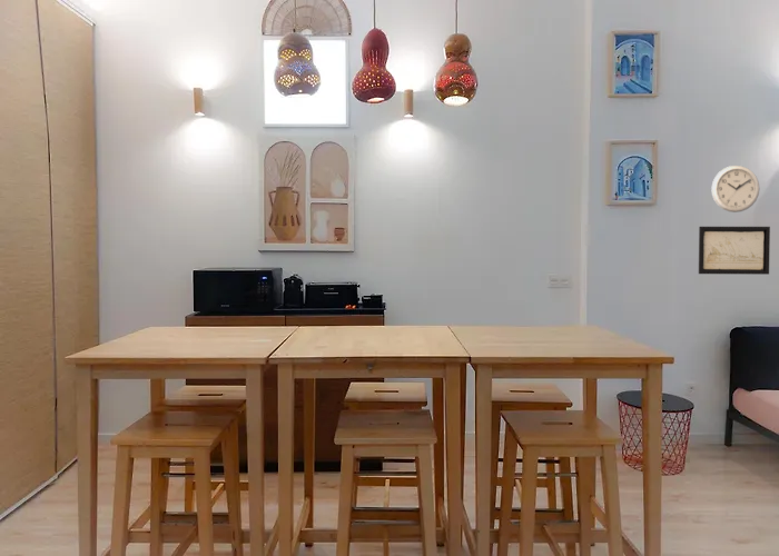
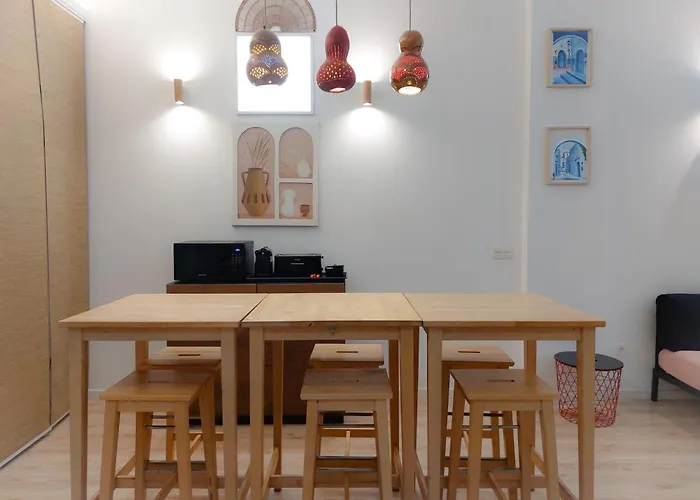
- wall art (733, 250)
- wall clock (736, 188)
